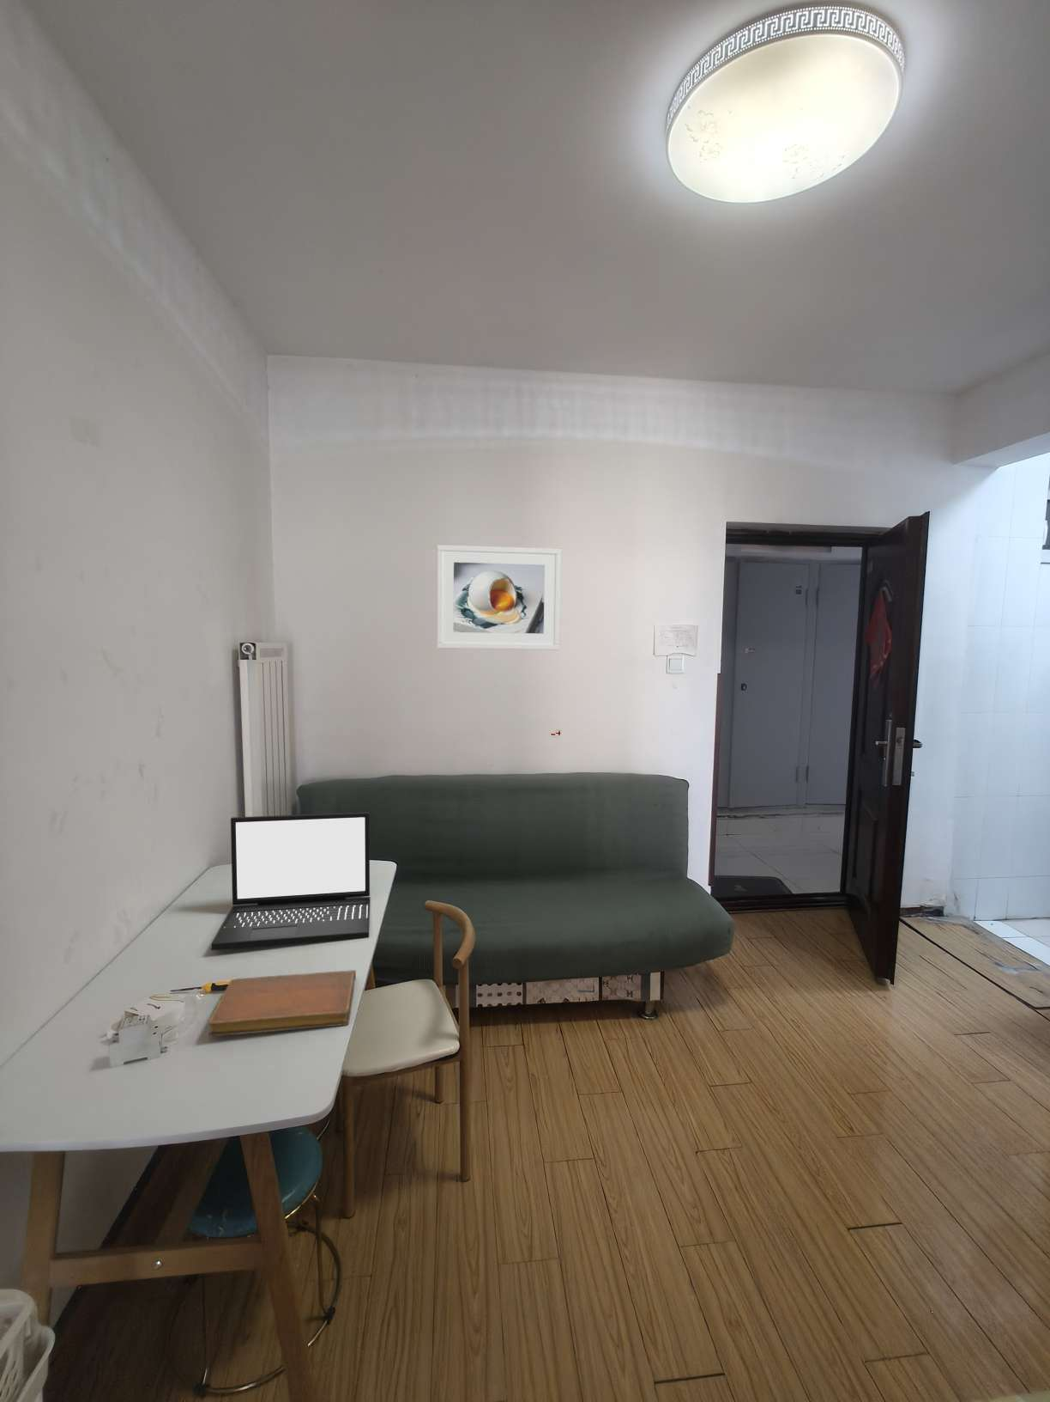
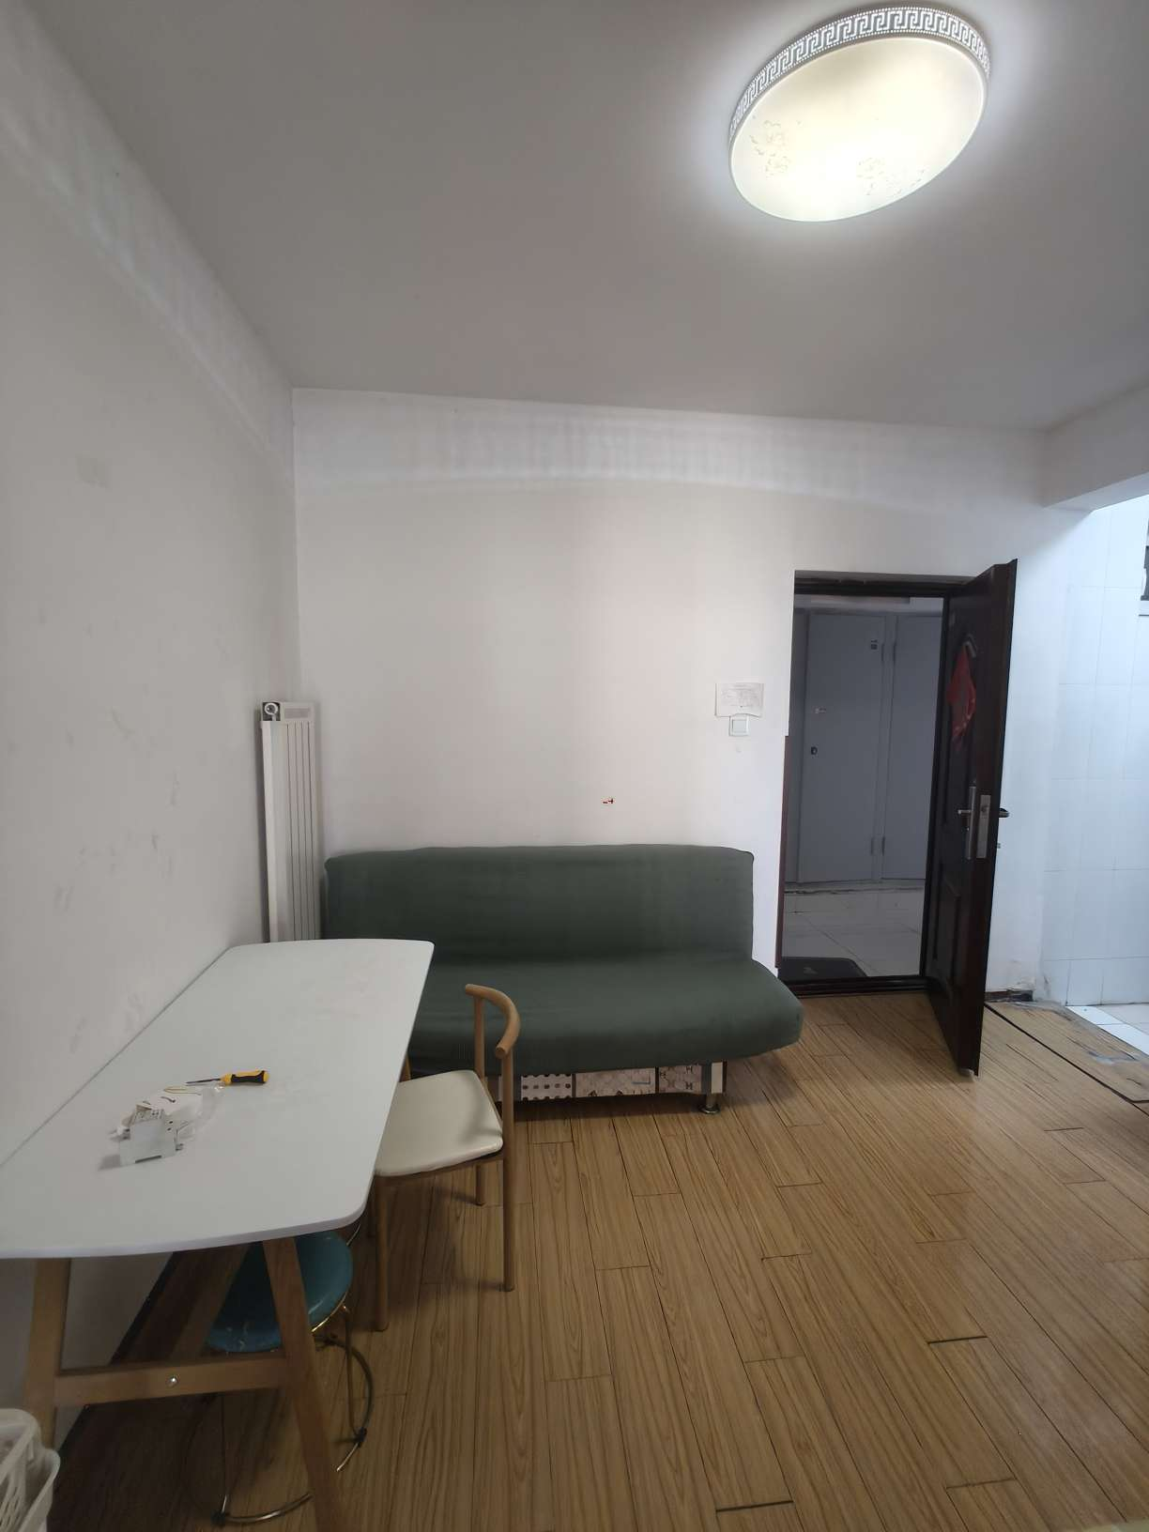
- laptop (297, 874)
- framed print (499, 598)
- notebook (288, 1000)
